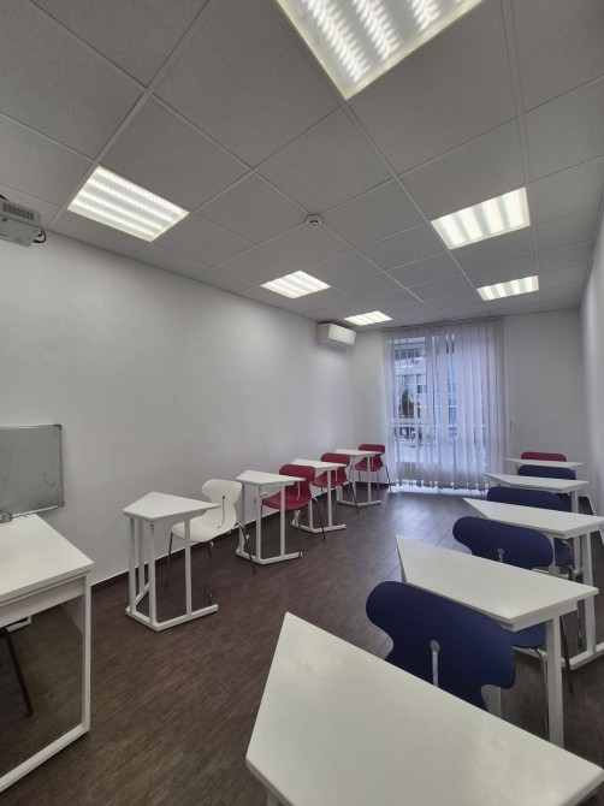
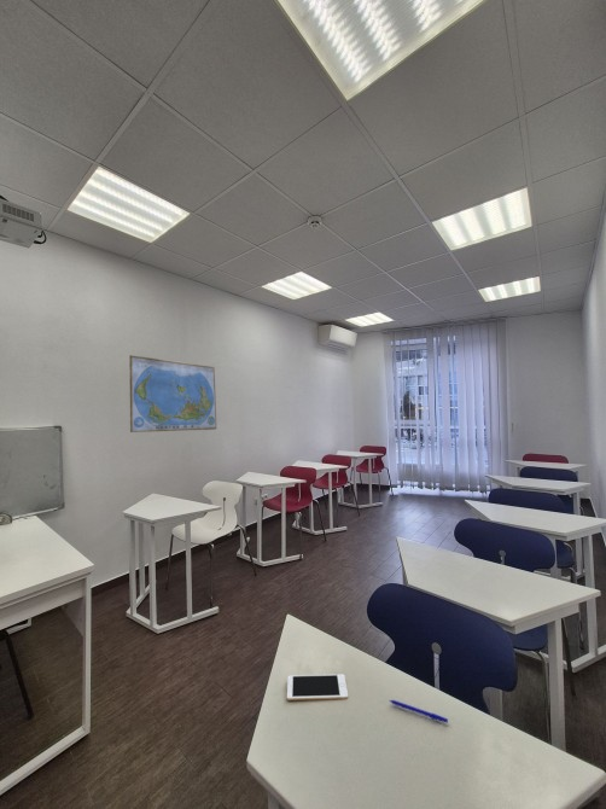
+ cell phone (316, 686)
+ pen (416, 710)
+ world map (177, 396)
